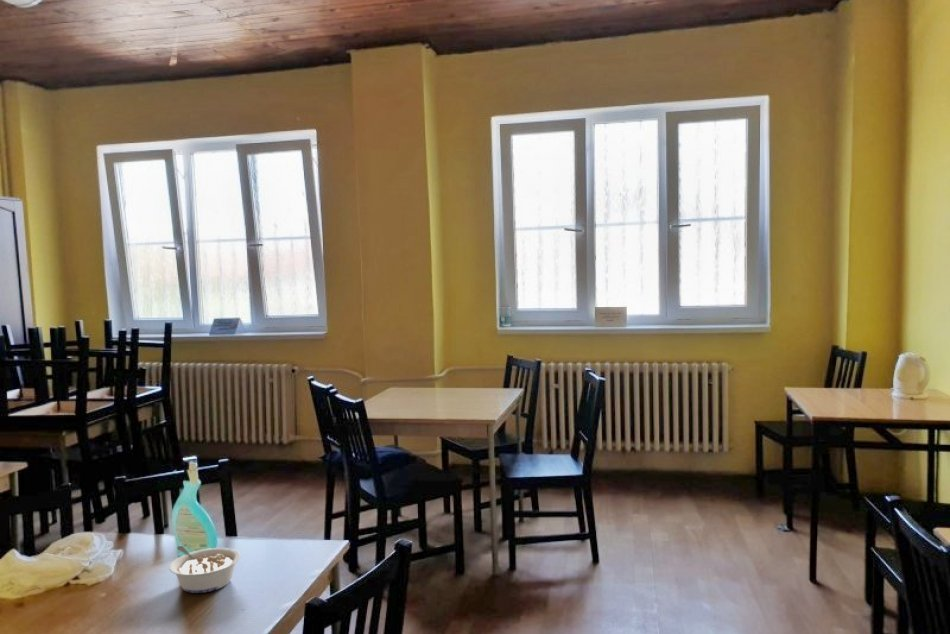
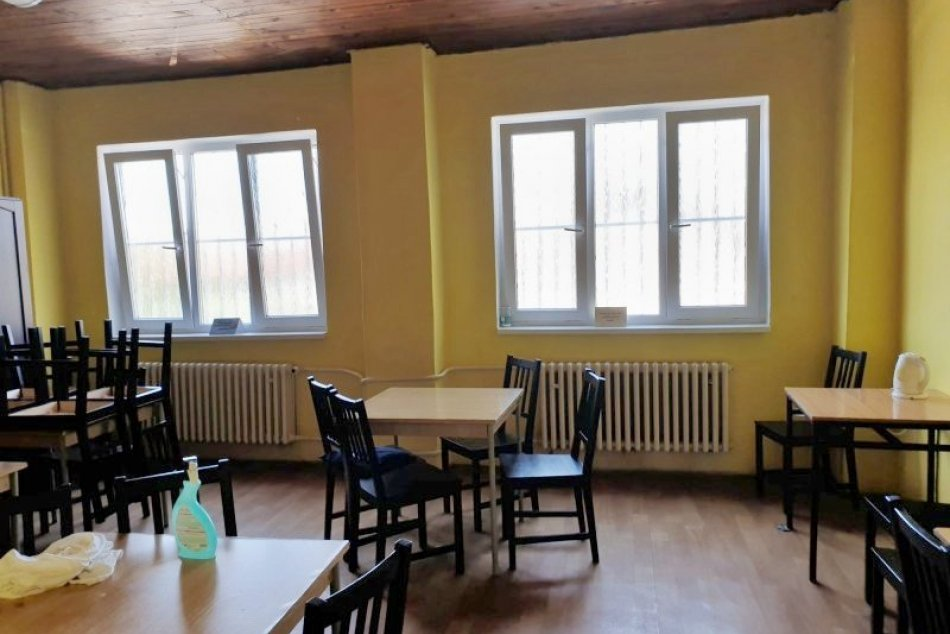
- legume (203, 569)
